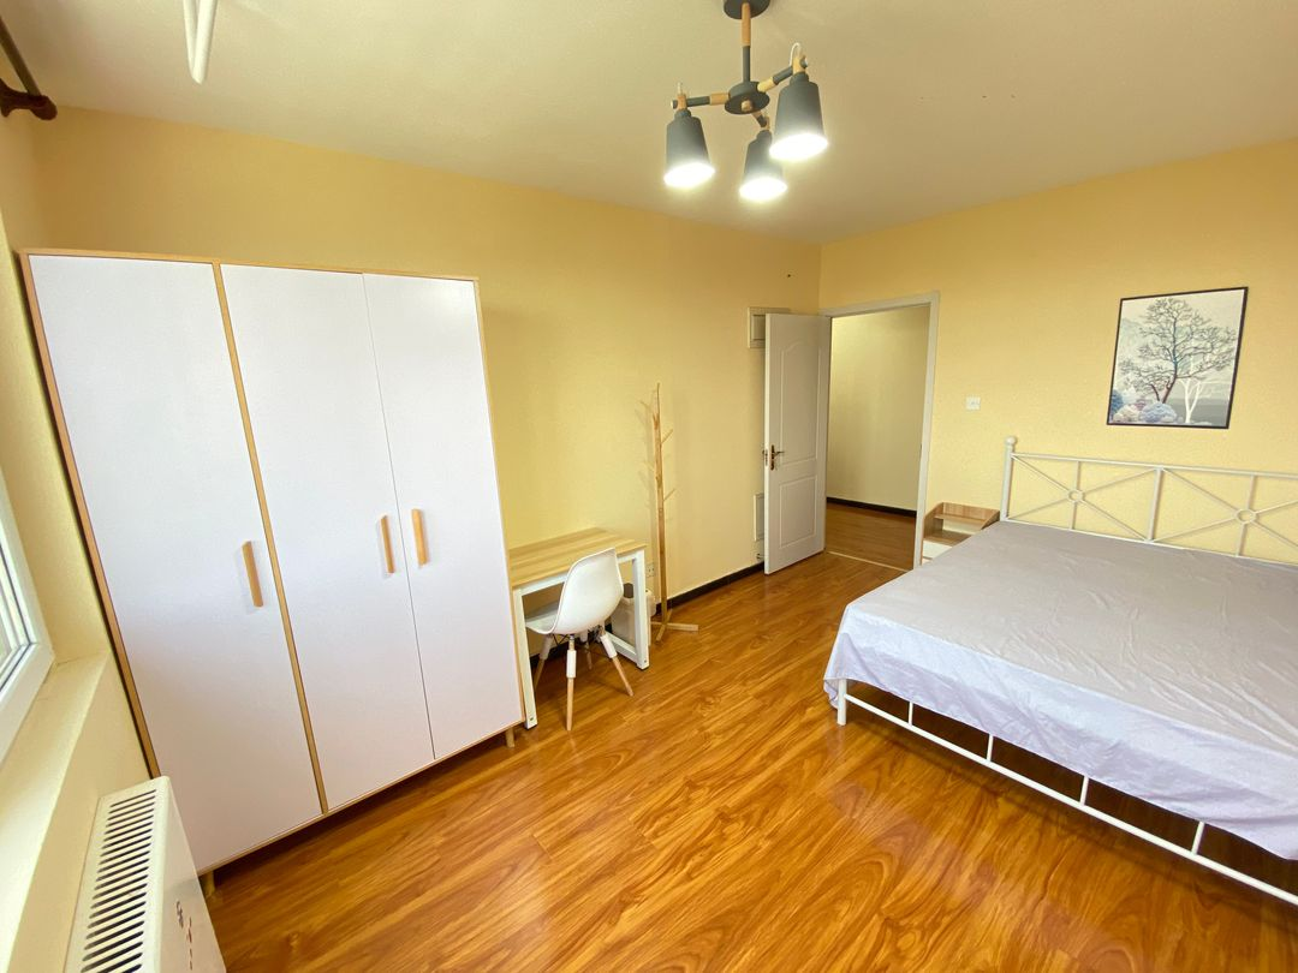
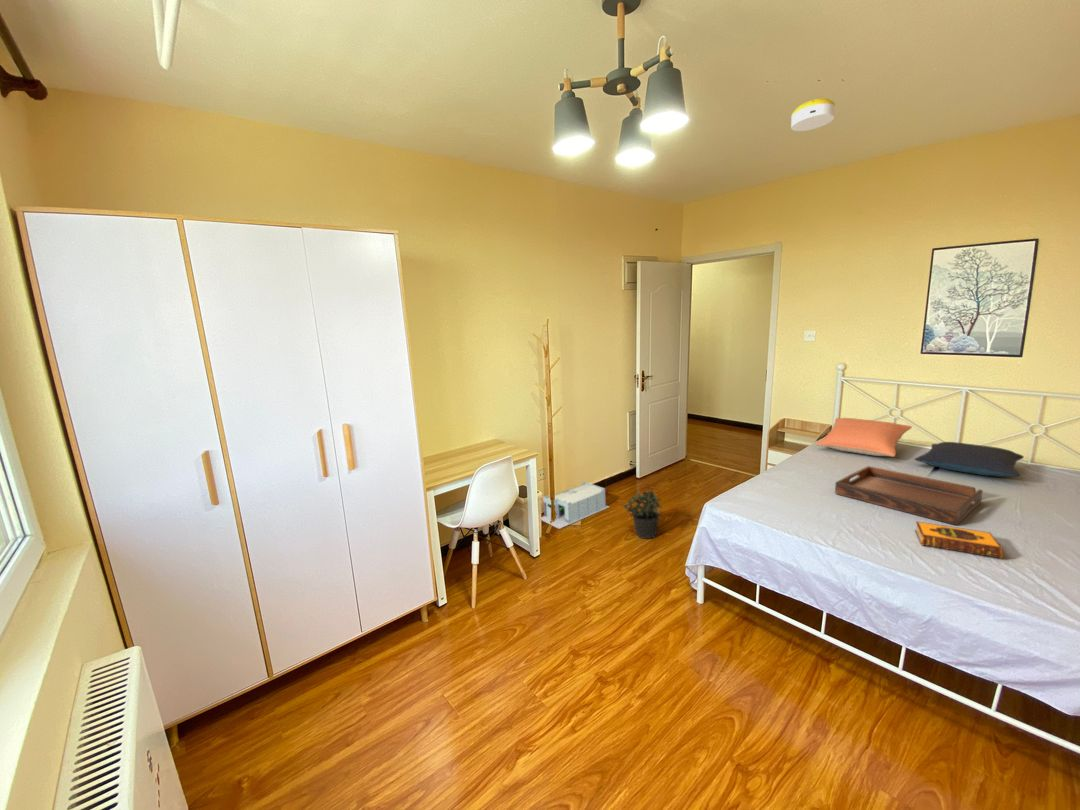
+ pillow (968, 458)
+ hardback book (955, 539)
+ pillow (862, 435)
+ potted plant (647, 512)
+ serving tray (906, 491)
+ storage bin (574, 502)
+ smoke detector (812, 114)
